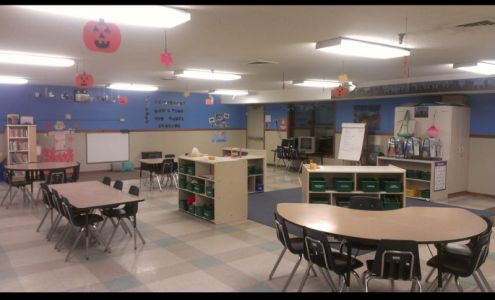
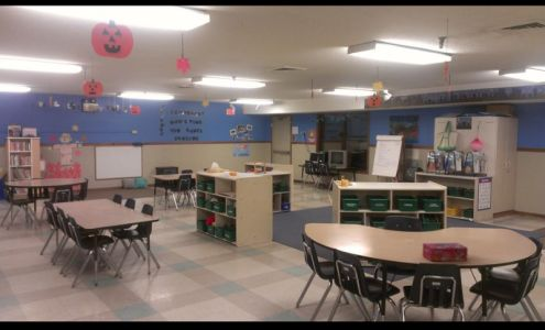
+ tissue box (444, 251)
